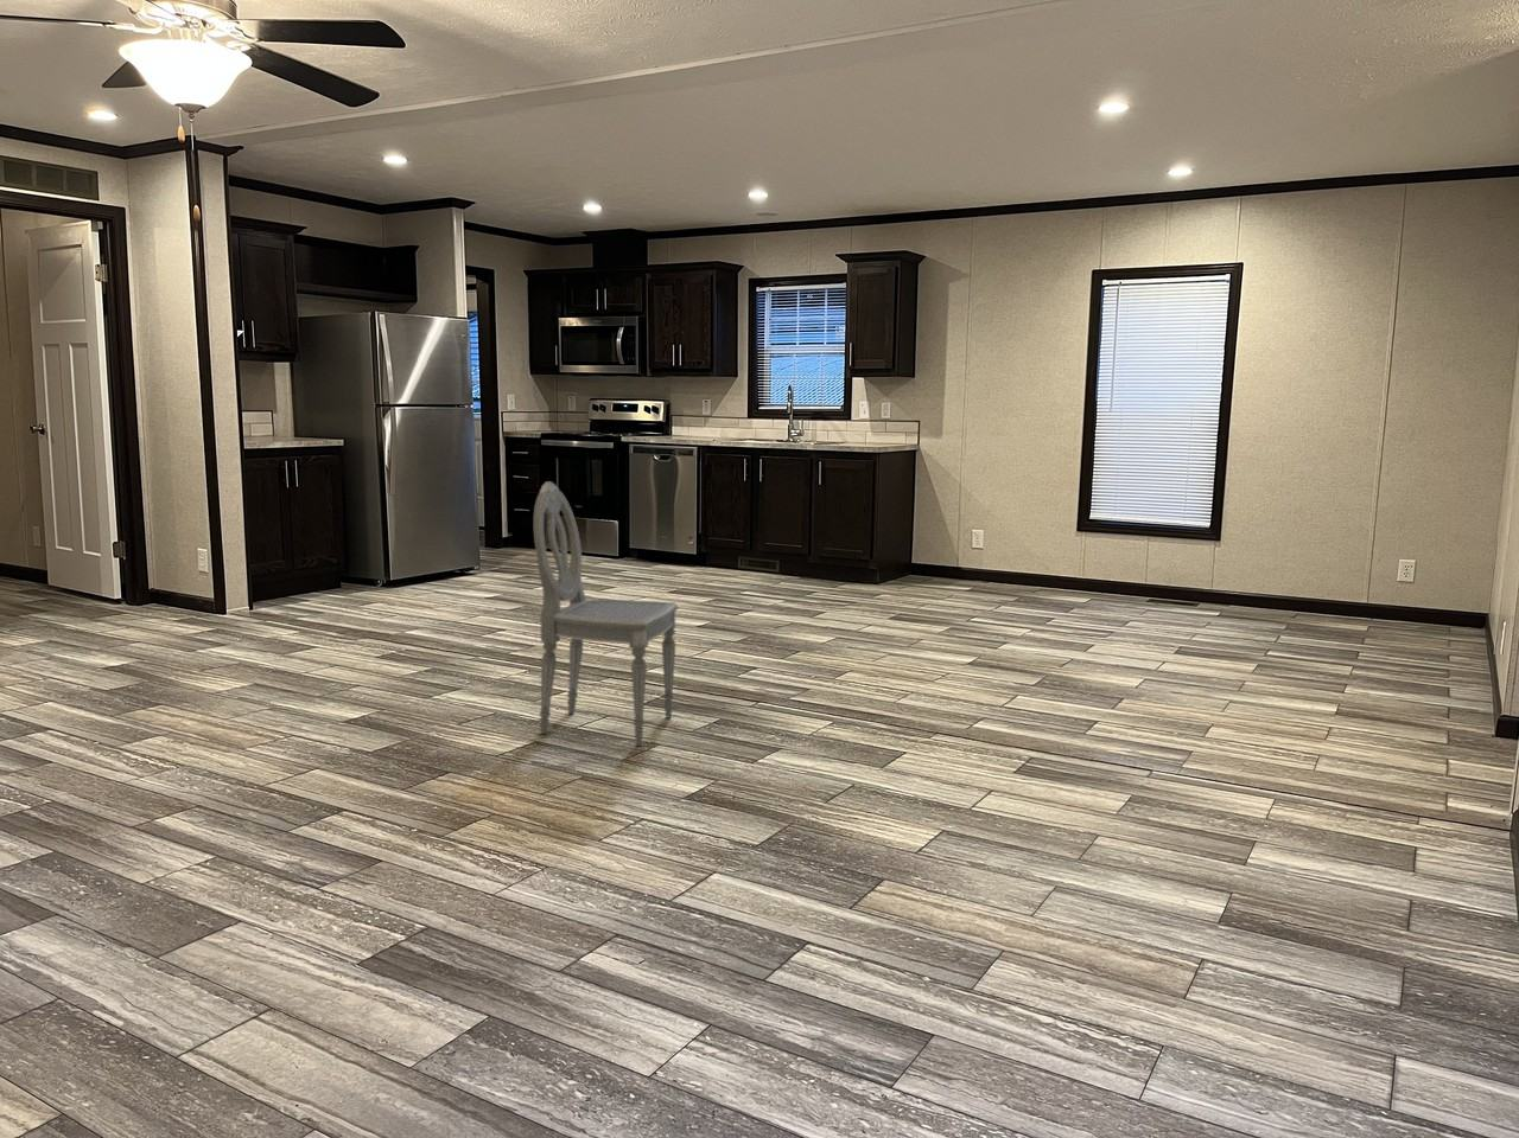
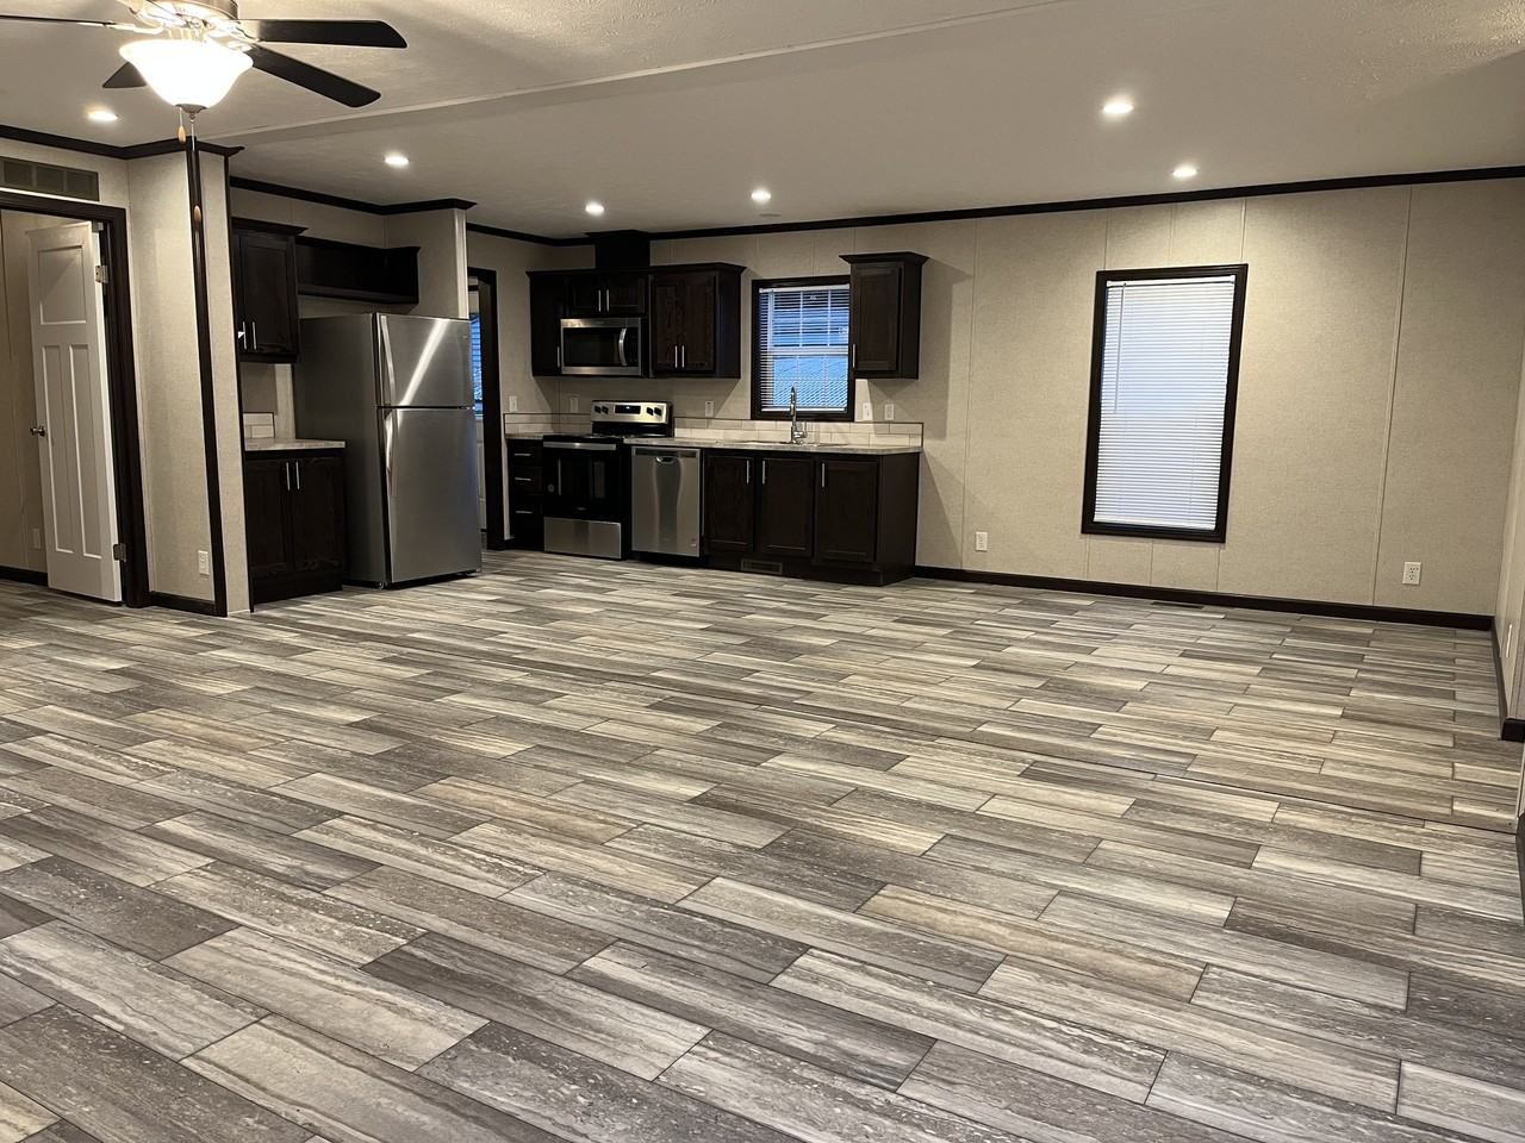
- dining chair (605, 606)
